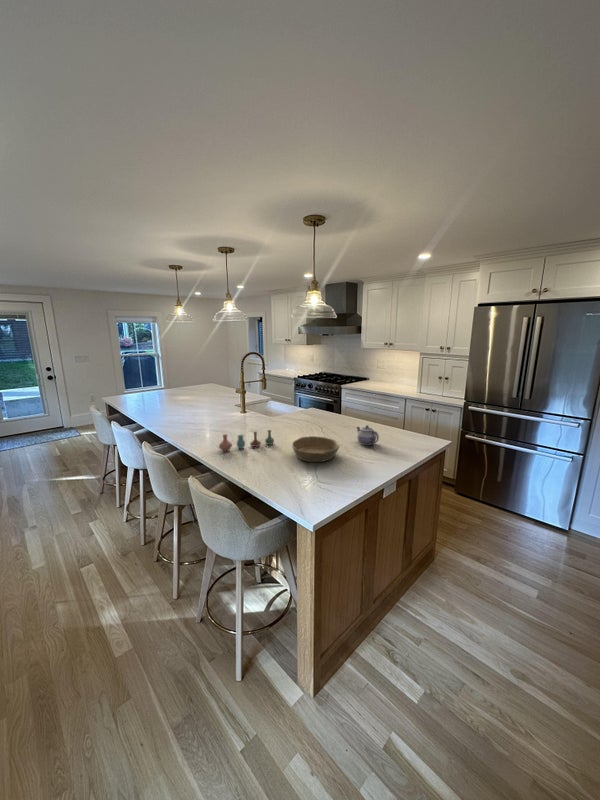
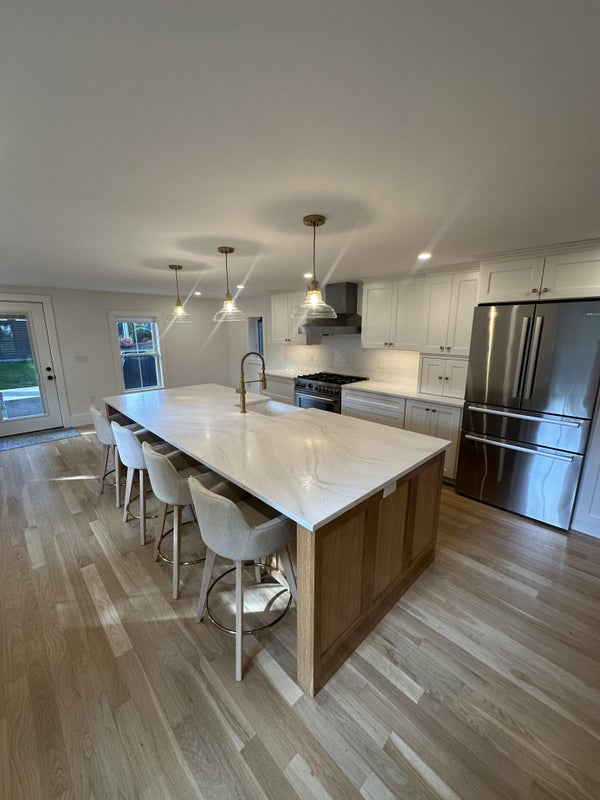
- teapot (366, 434)
- vase (244, 441)
- bowl (315, 449)
